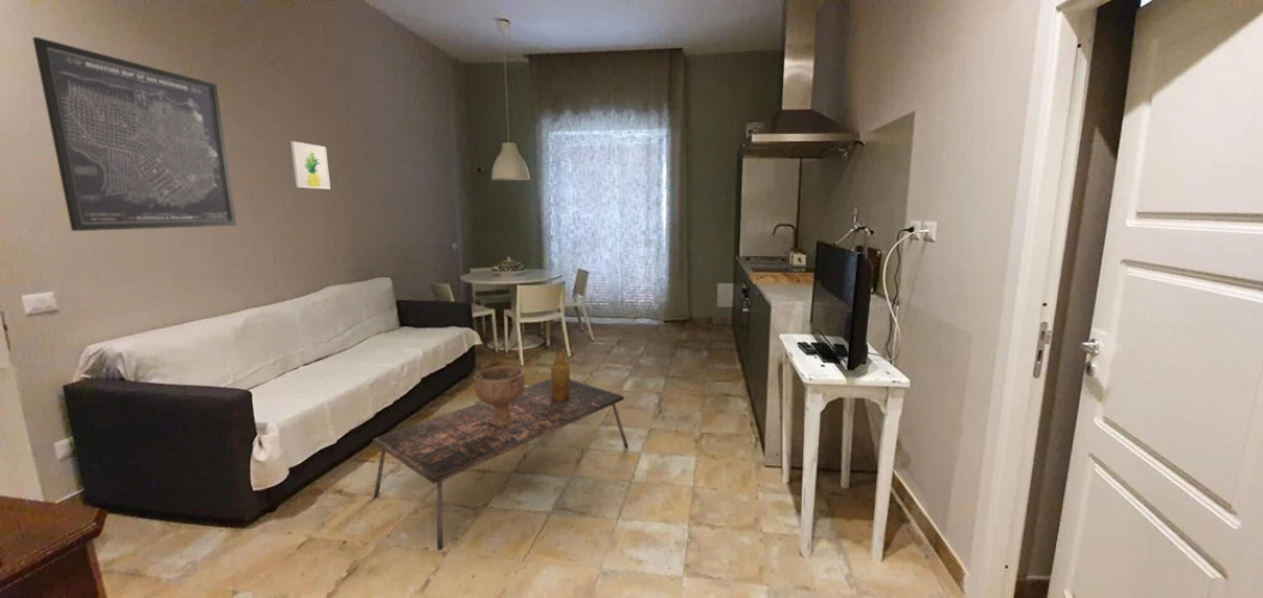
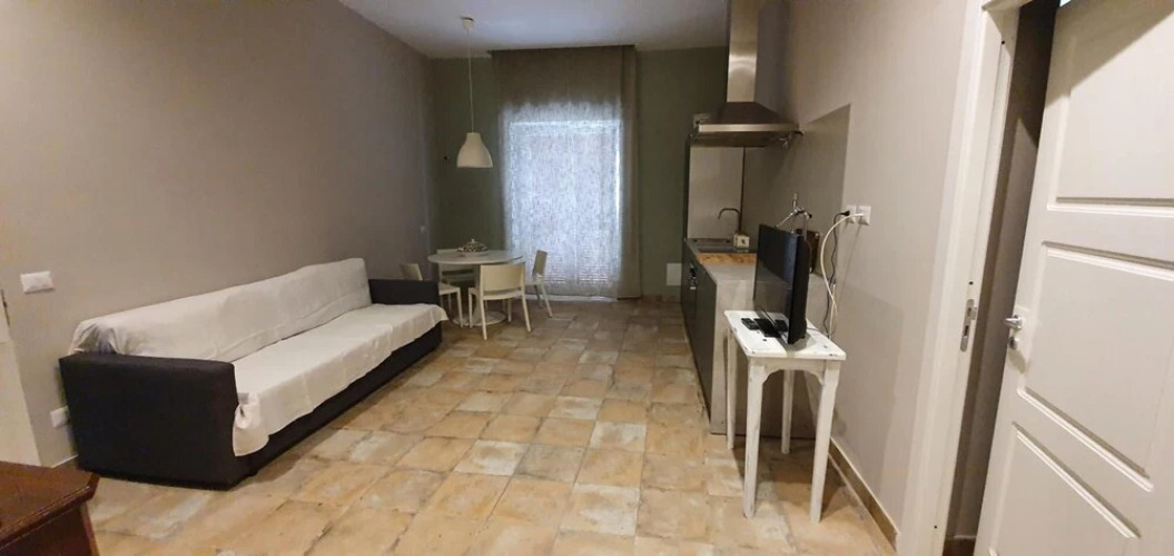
- coffee table (511, 441)
- wall art (152, 148)
- decorative bowl (500, 392)
- vase (560, 373)
- wall art (311, 166)
